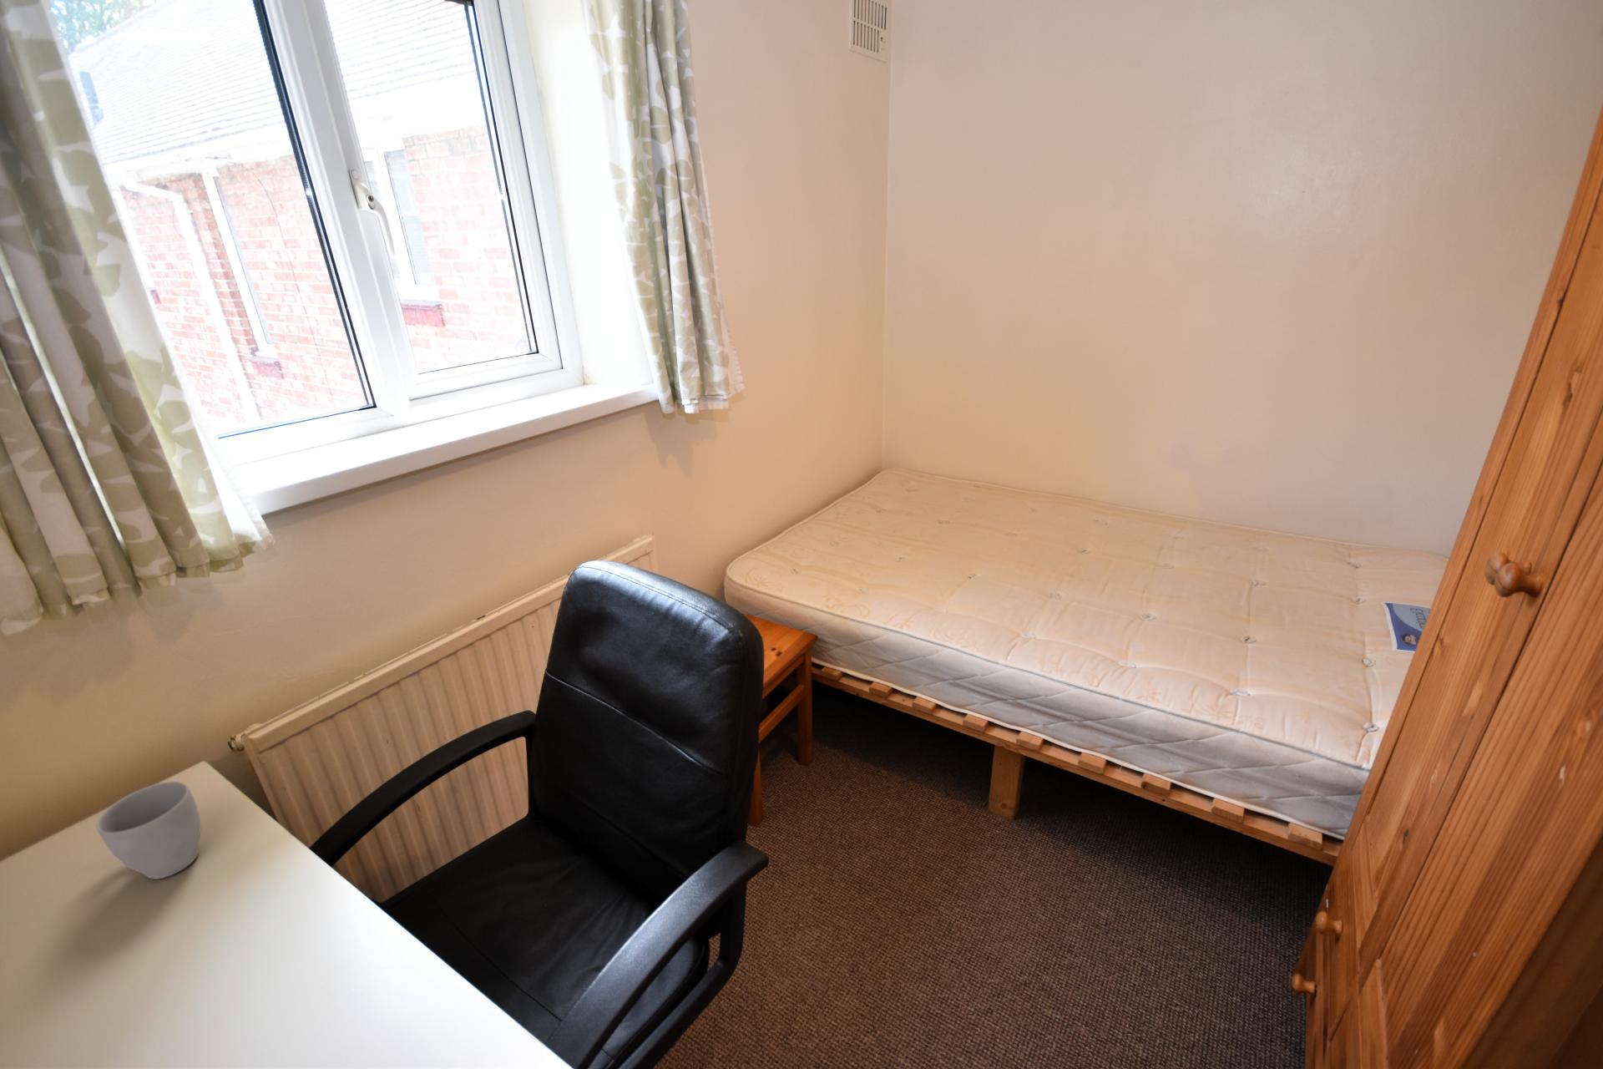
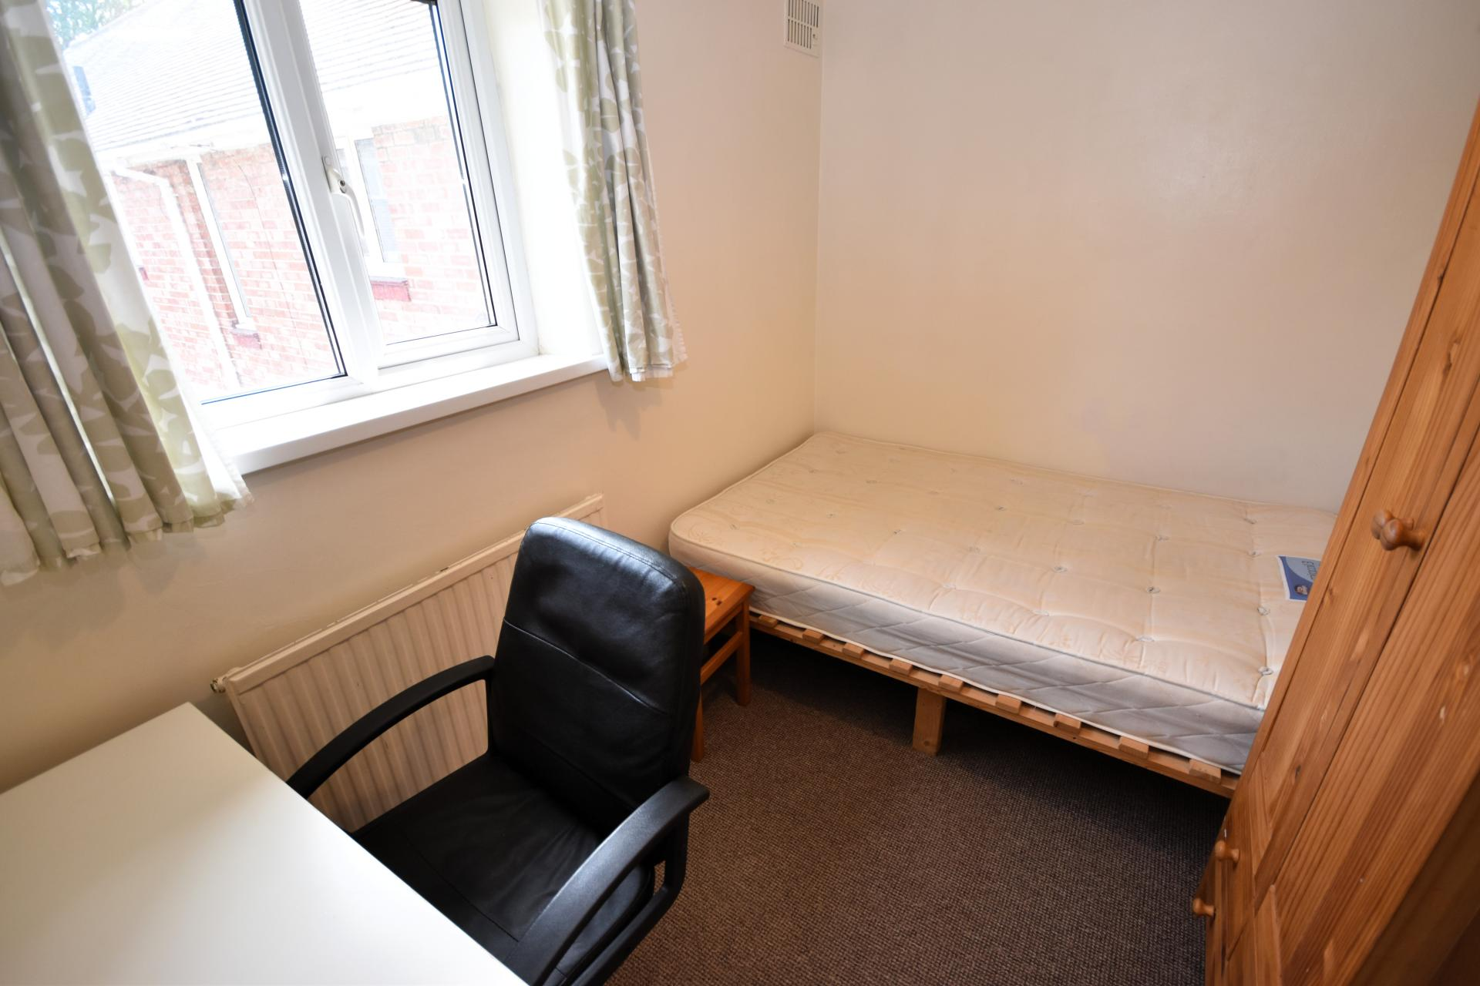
- mug (150, 830)
